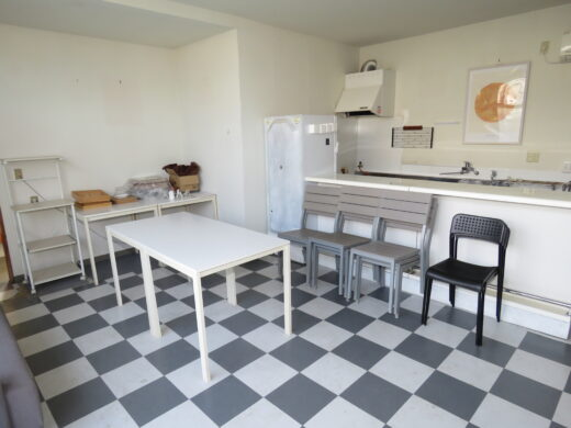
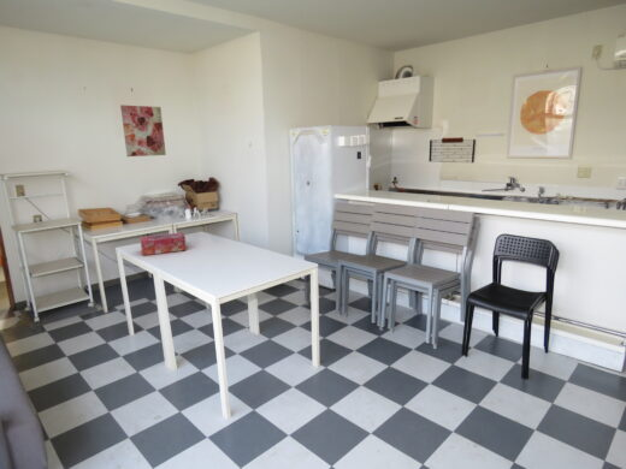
+ wall art (143, 131)
+ tissue box (163, 243)
